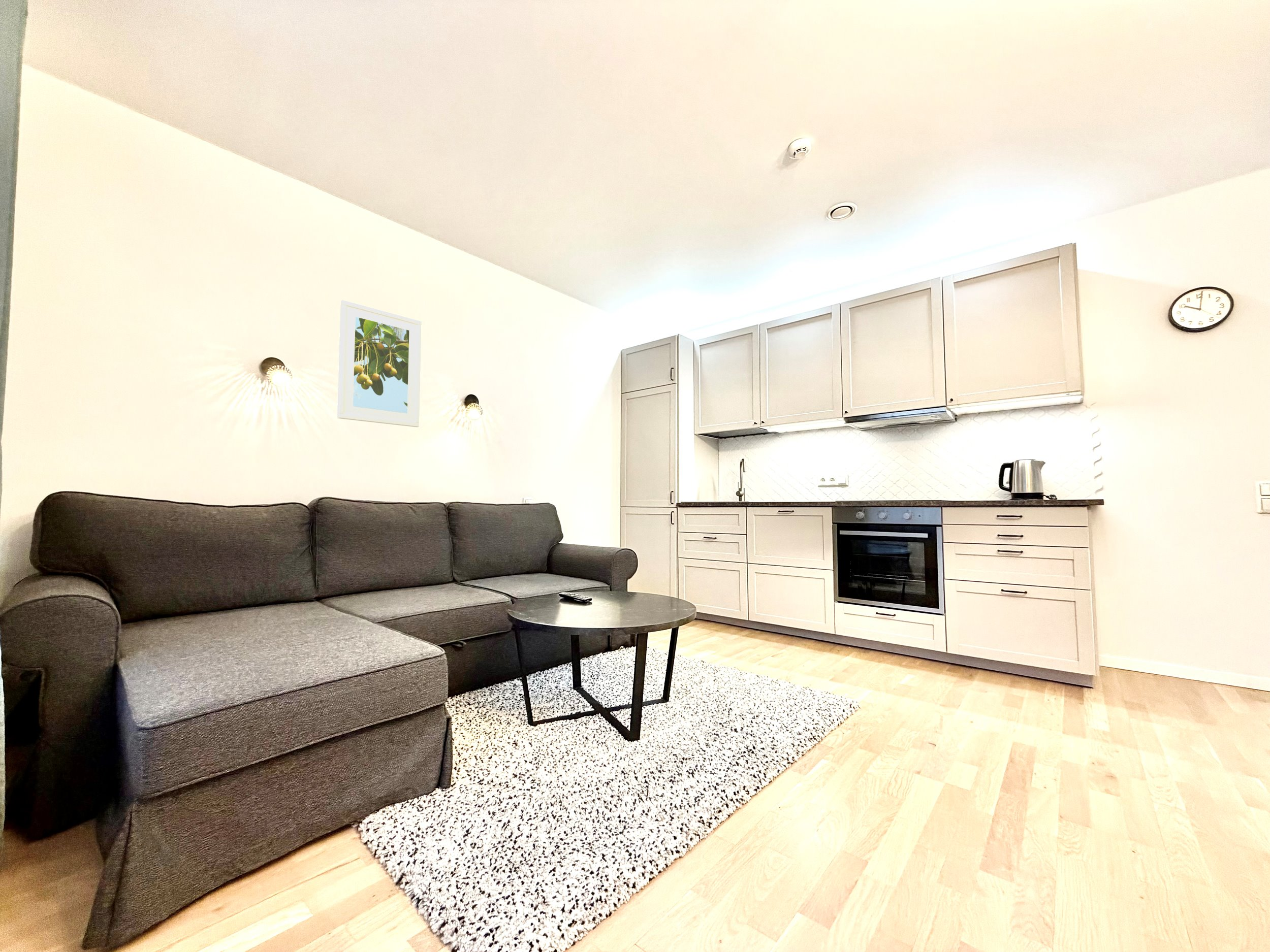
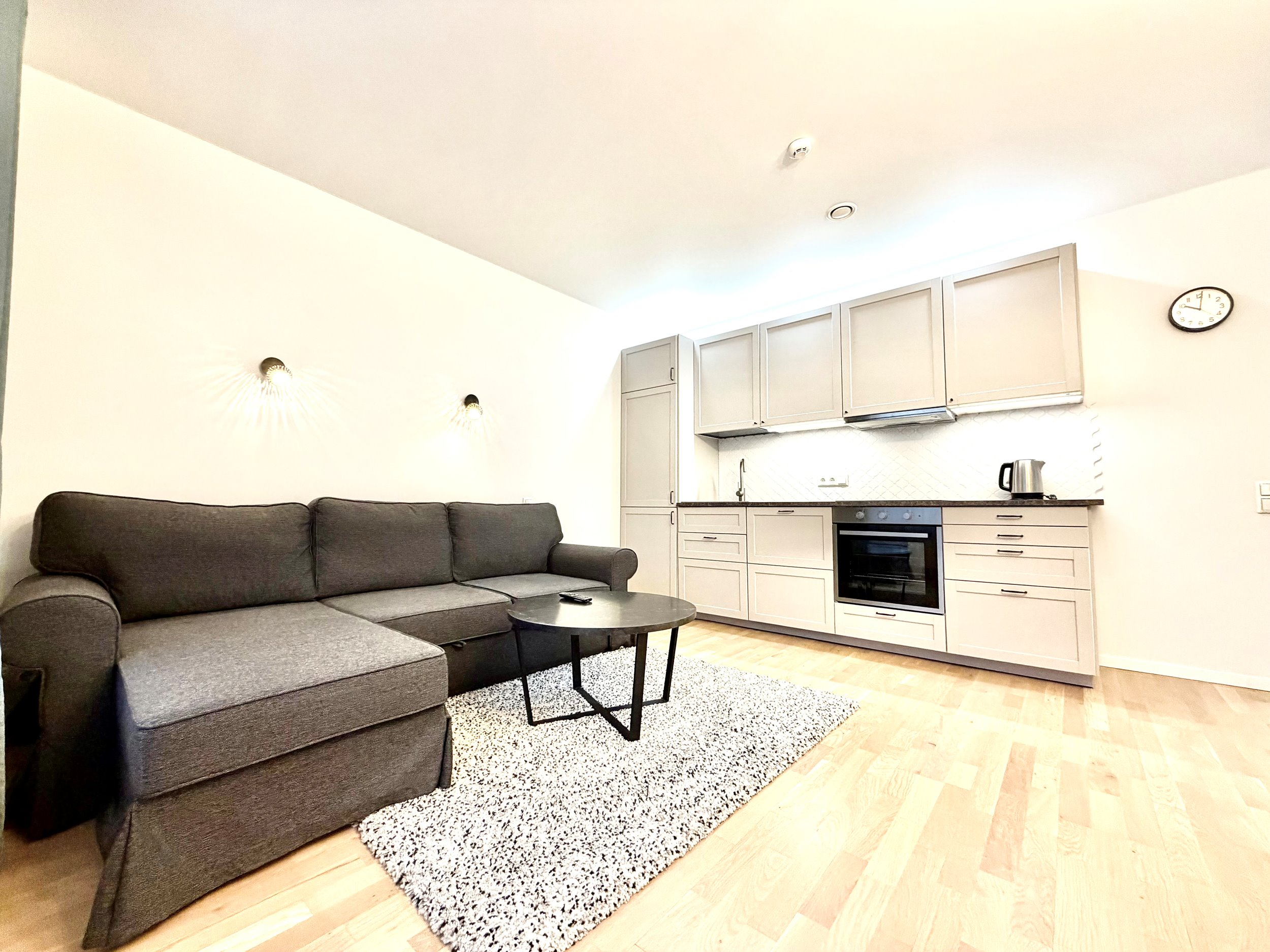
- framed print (382, 367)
